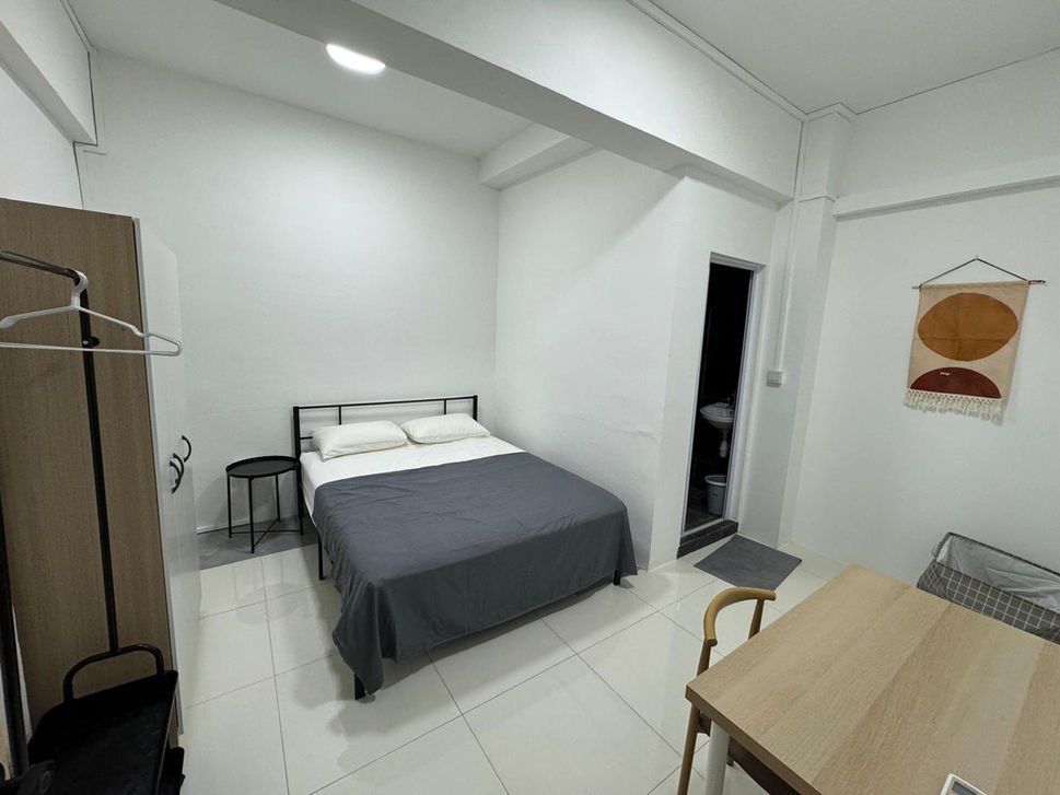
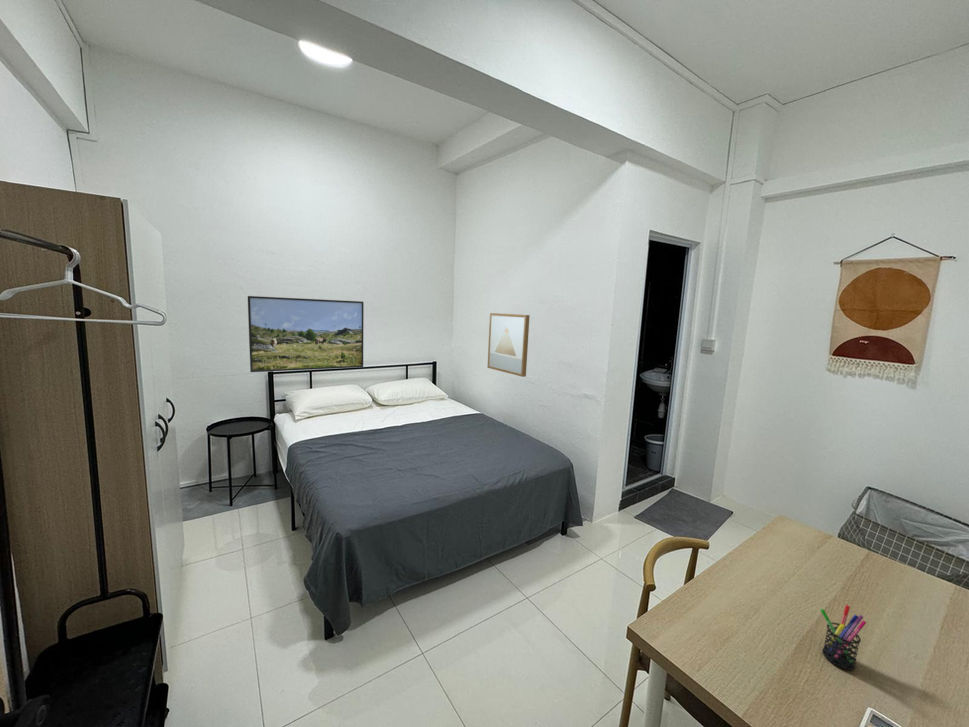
+ pen holder (839, 633)
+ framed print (310, 334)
+ wall art (507, 343)
